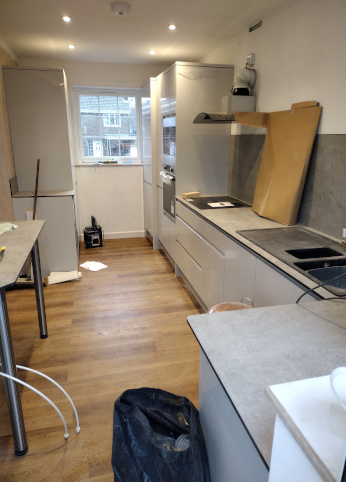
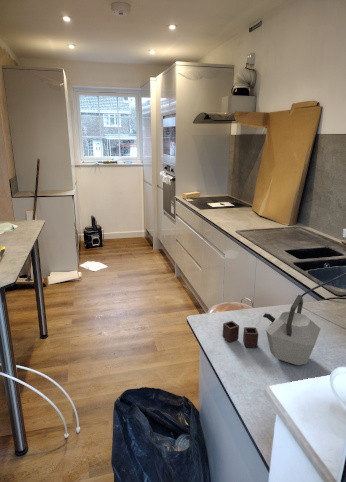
+ kettle (270, 323)
